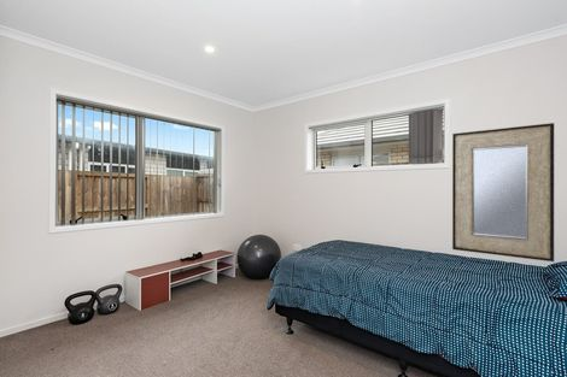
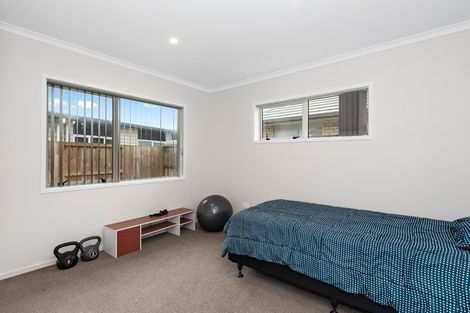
- home mirror (498, 192)
